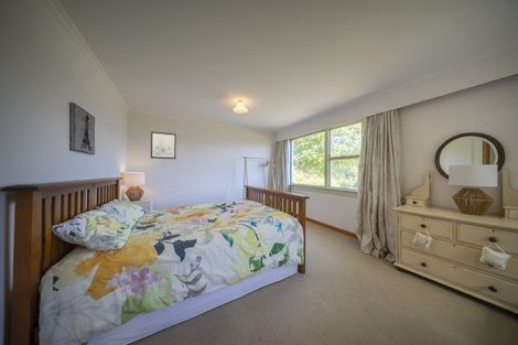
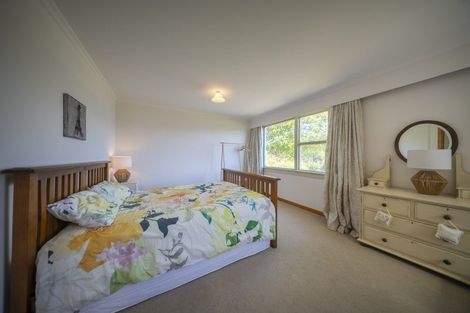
- wall art (163, 145)
